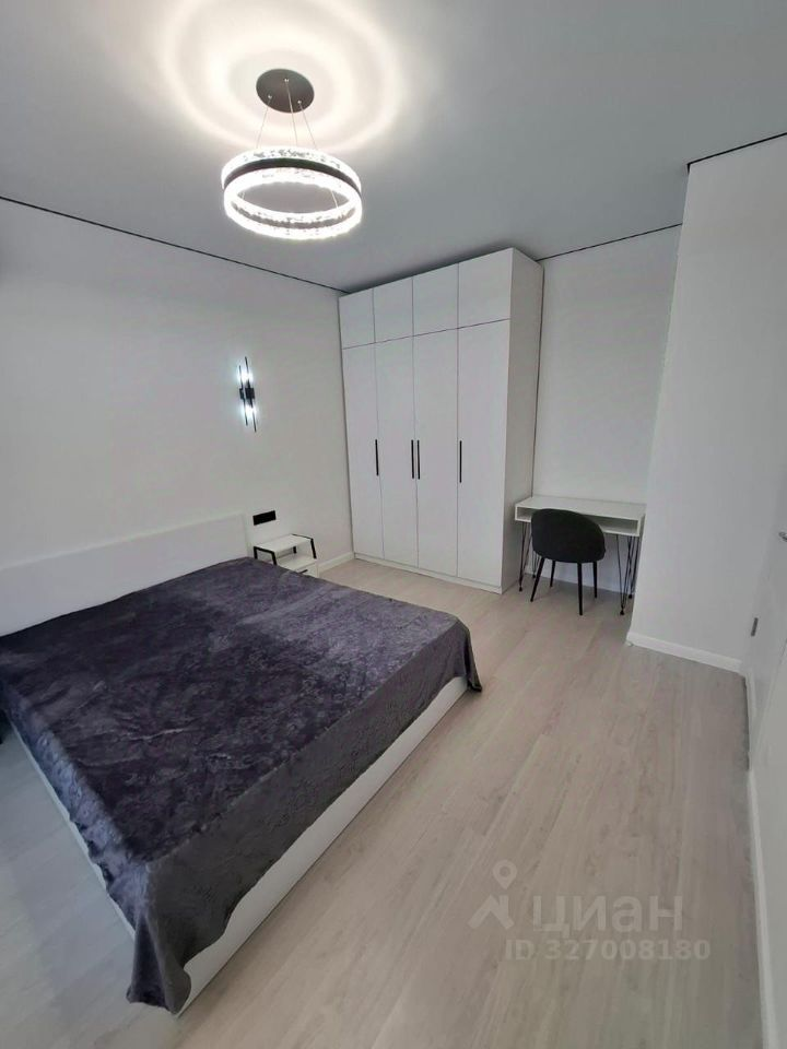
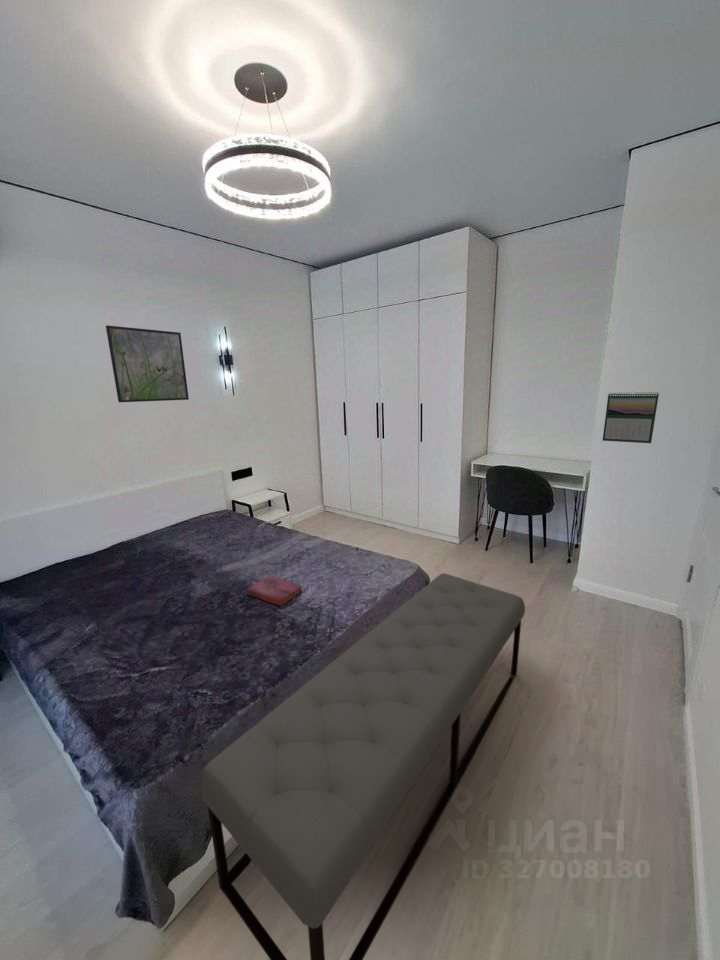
+ hardback book (274, 590)
+ bench (406, 708)
+ calendar (629, 417)
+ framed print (150, 365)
